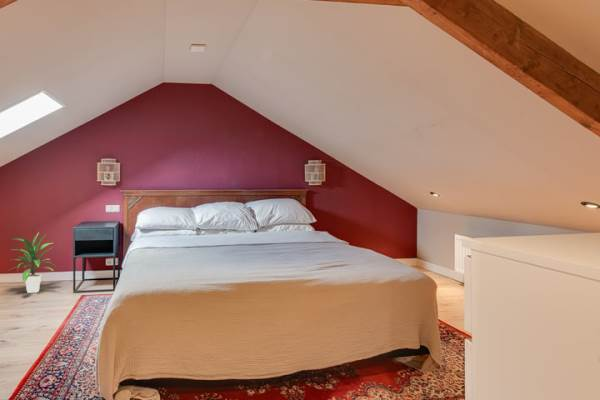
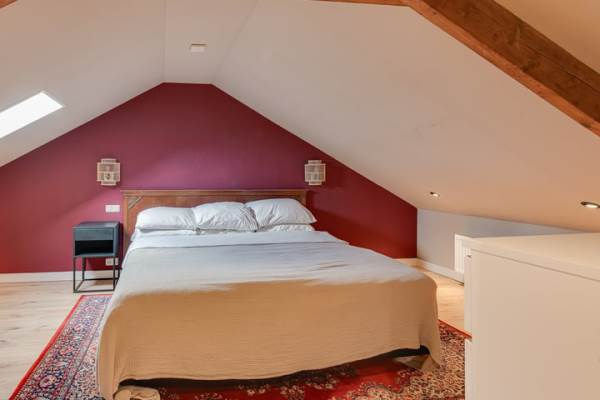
- indoor plant (31, 262)
